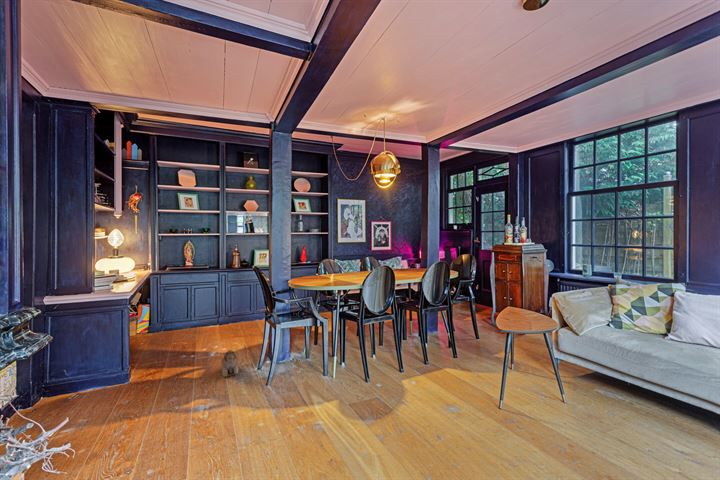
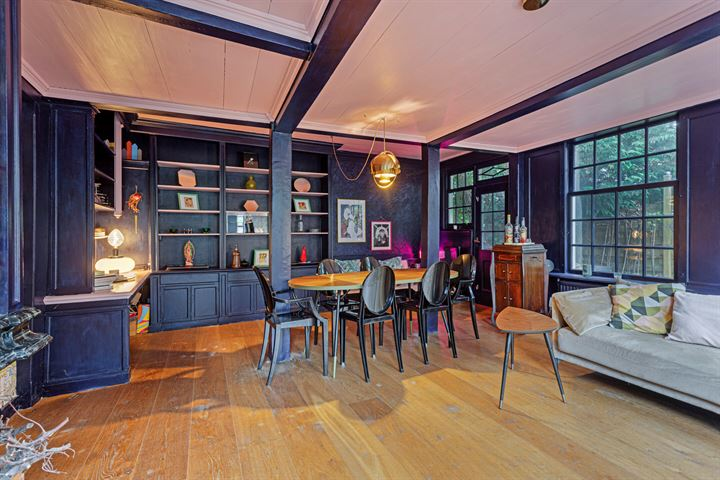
- plush toy (230, 358)
